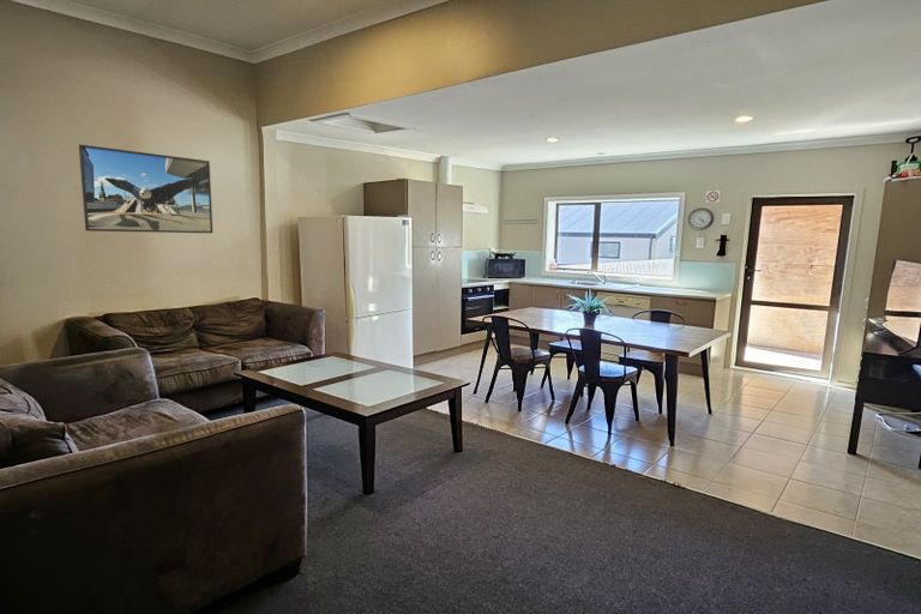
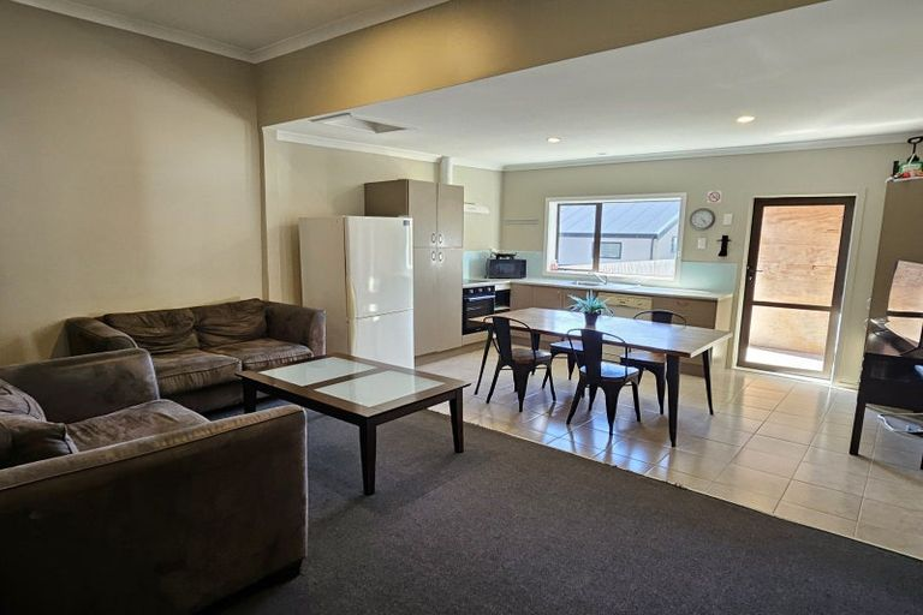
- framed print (152, 193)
